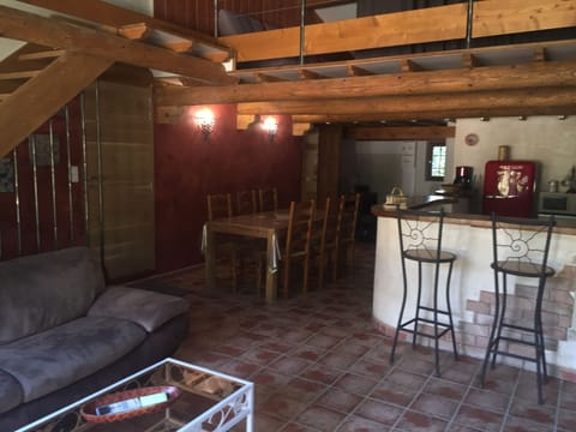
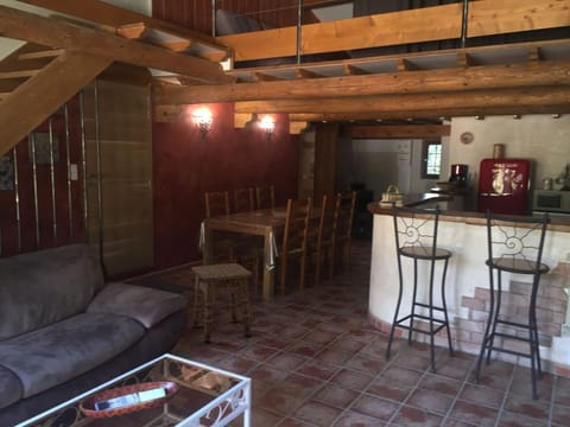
+ side table (220, 294)
